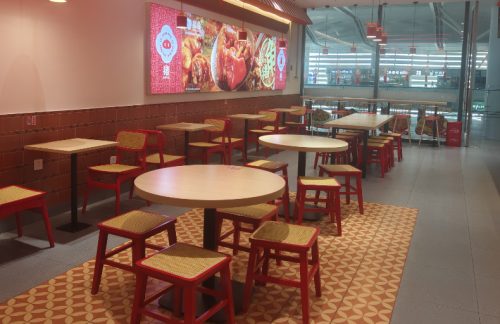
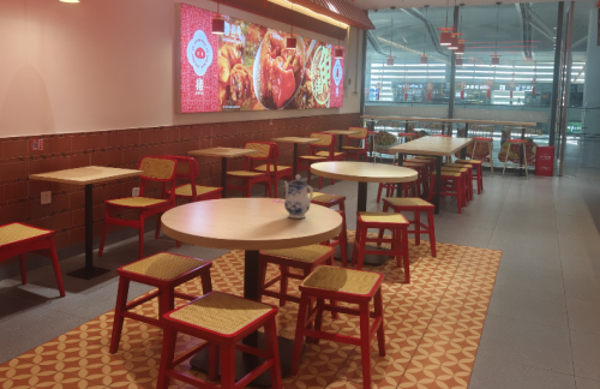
+ teapot (296, 196)
